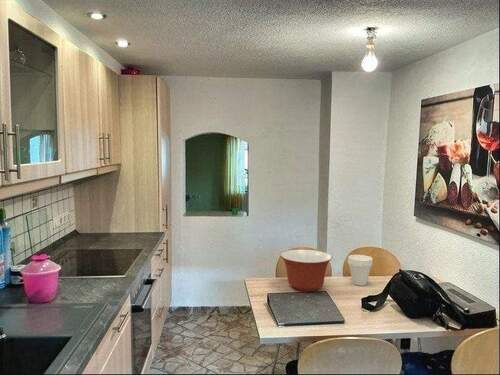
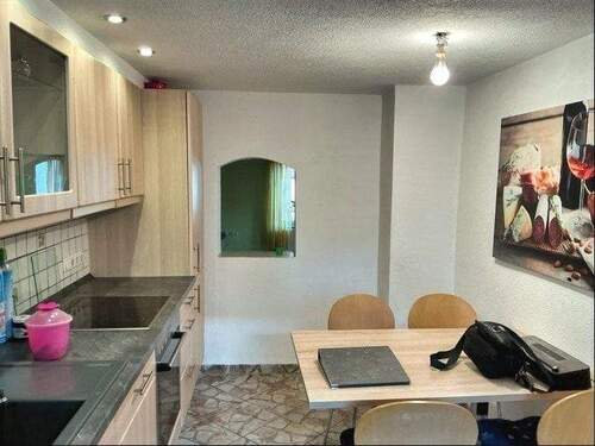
- cup (359, 270)
- mixing bowl (305, 271)
